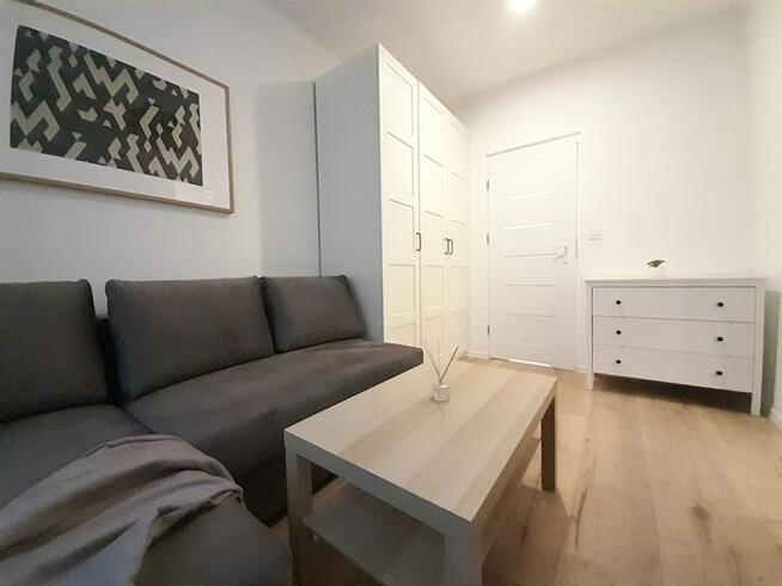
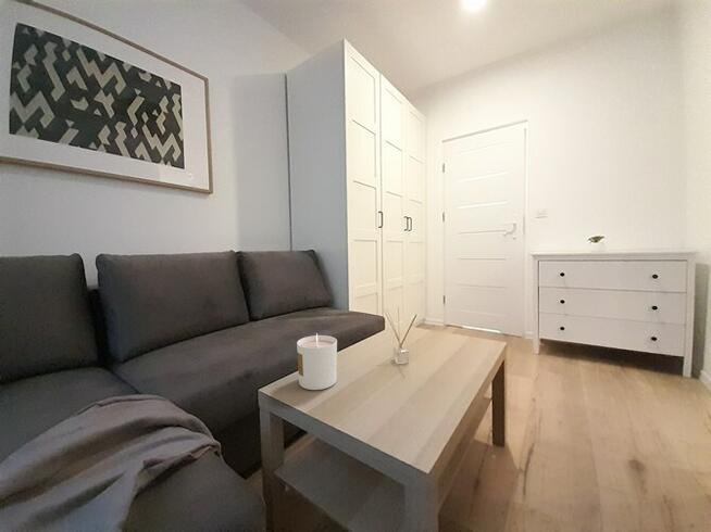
+ candle (317, 357)
